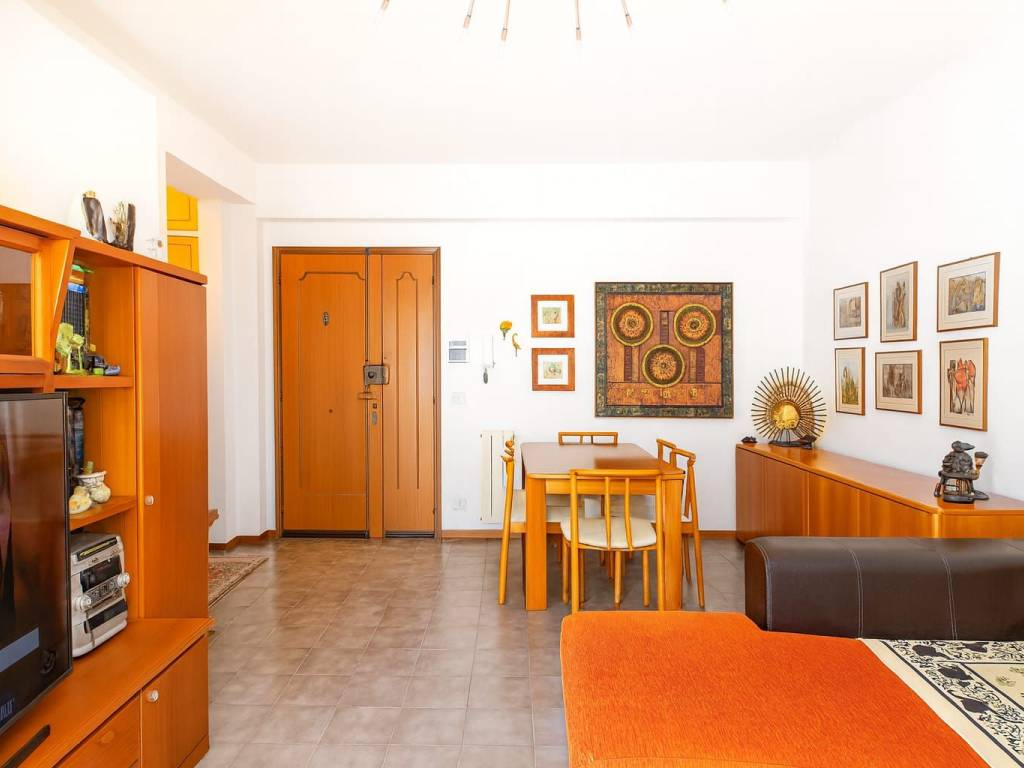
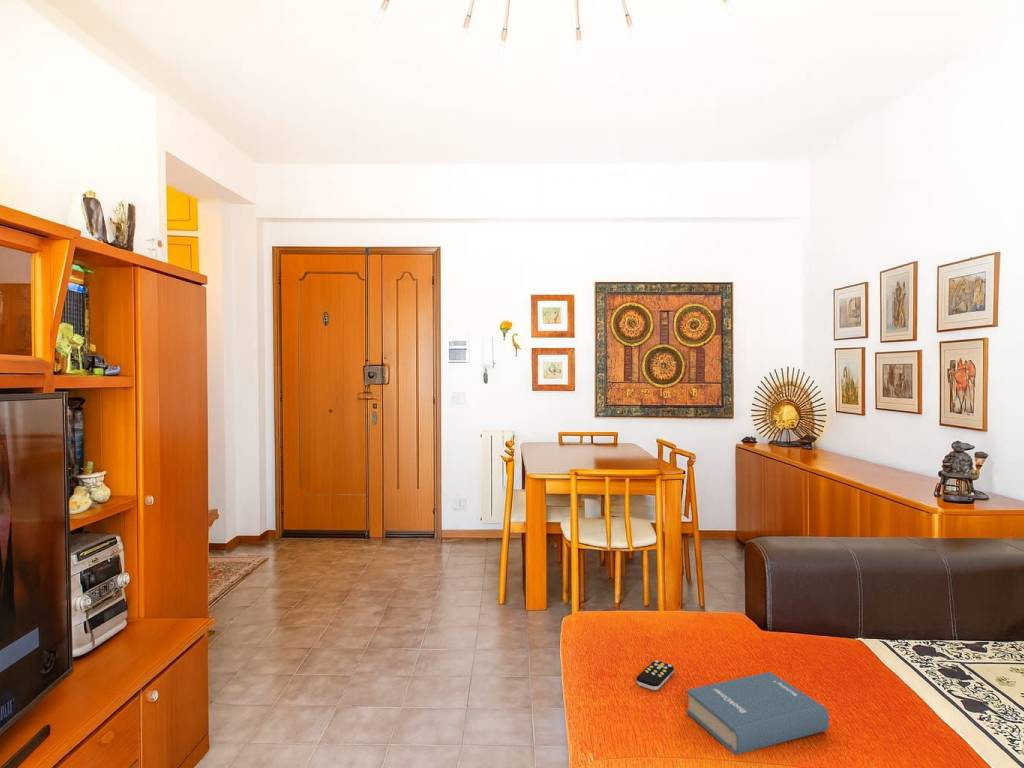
+ hardback book (755, 711)
+ remote control (655, 674)
